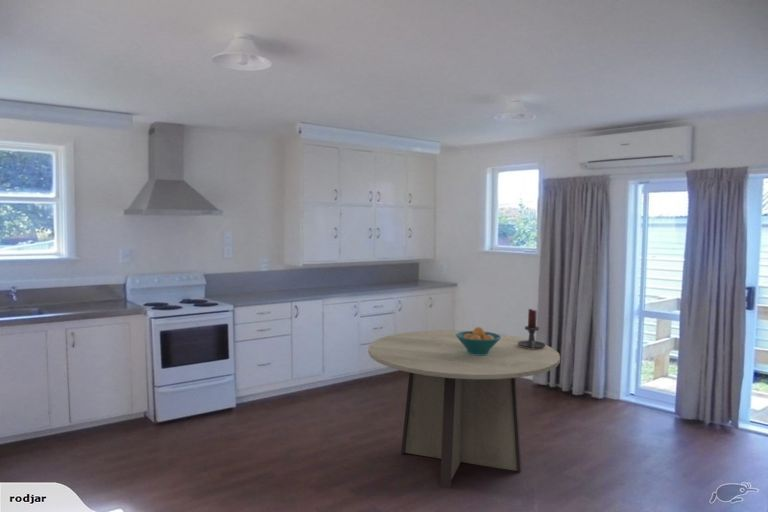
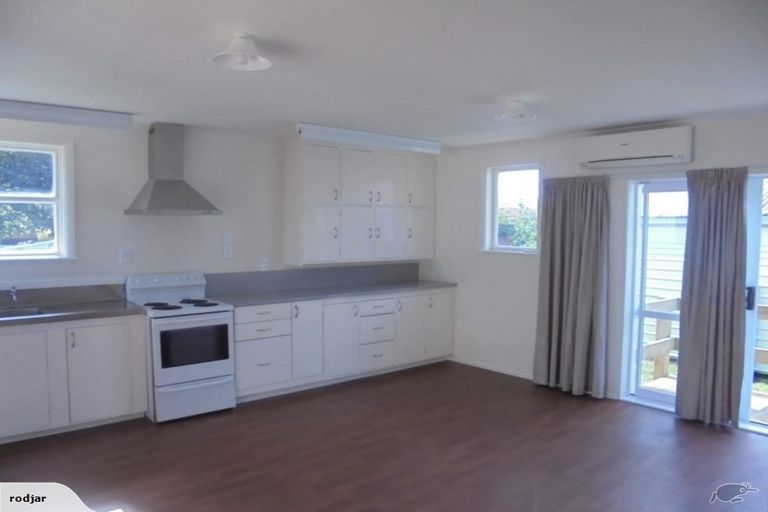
- candle holder (532, 328)
- dining table (460, 405)
- fruit bowl (478, 339)
